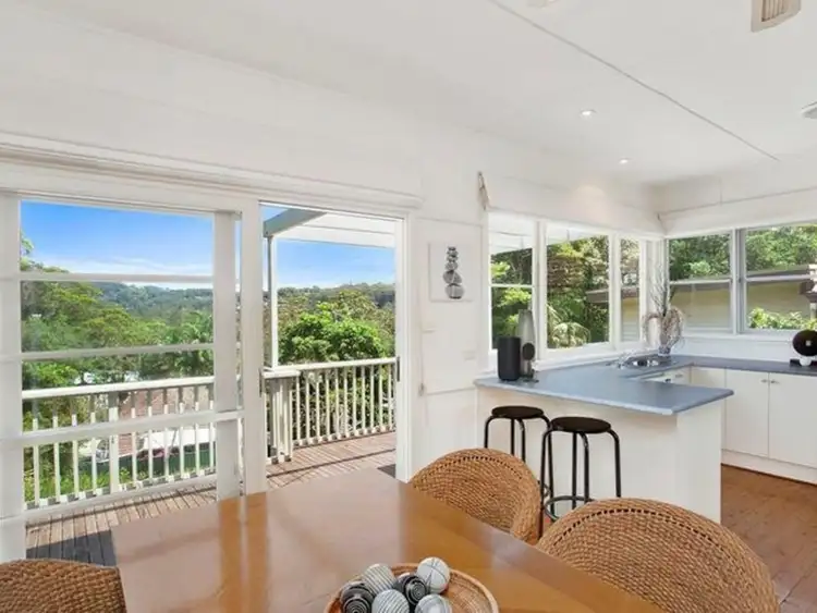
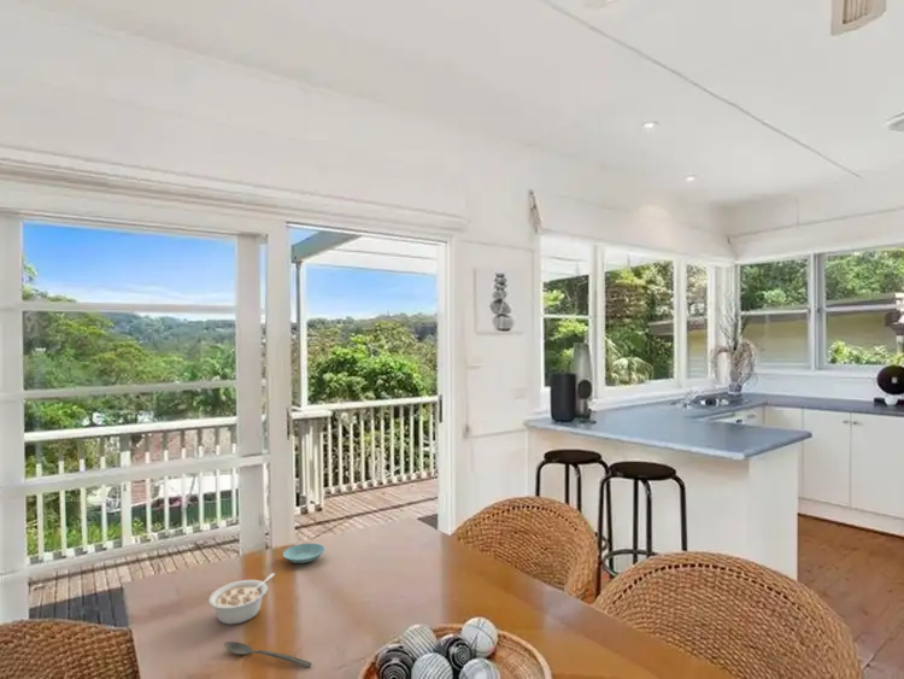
+ saucer (304, 555)
+ spoon (266, 654)
+ legume (240, 599)
